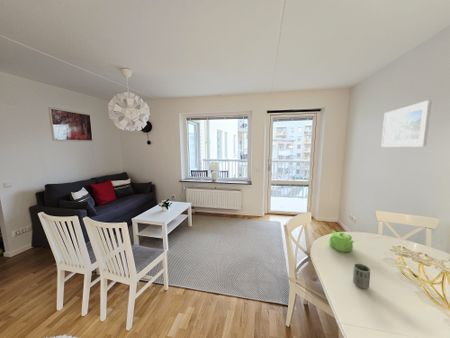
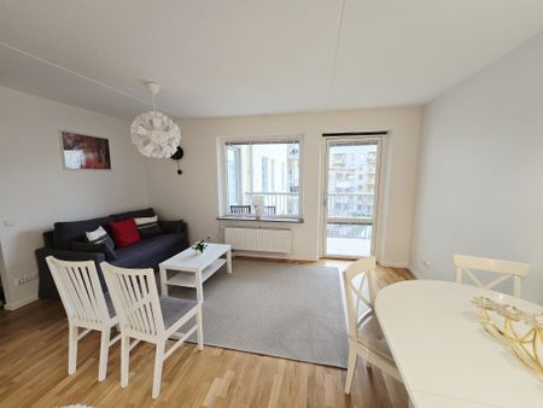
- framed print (402, 127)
- cup (361, 276)
- teapot (342, 241)
